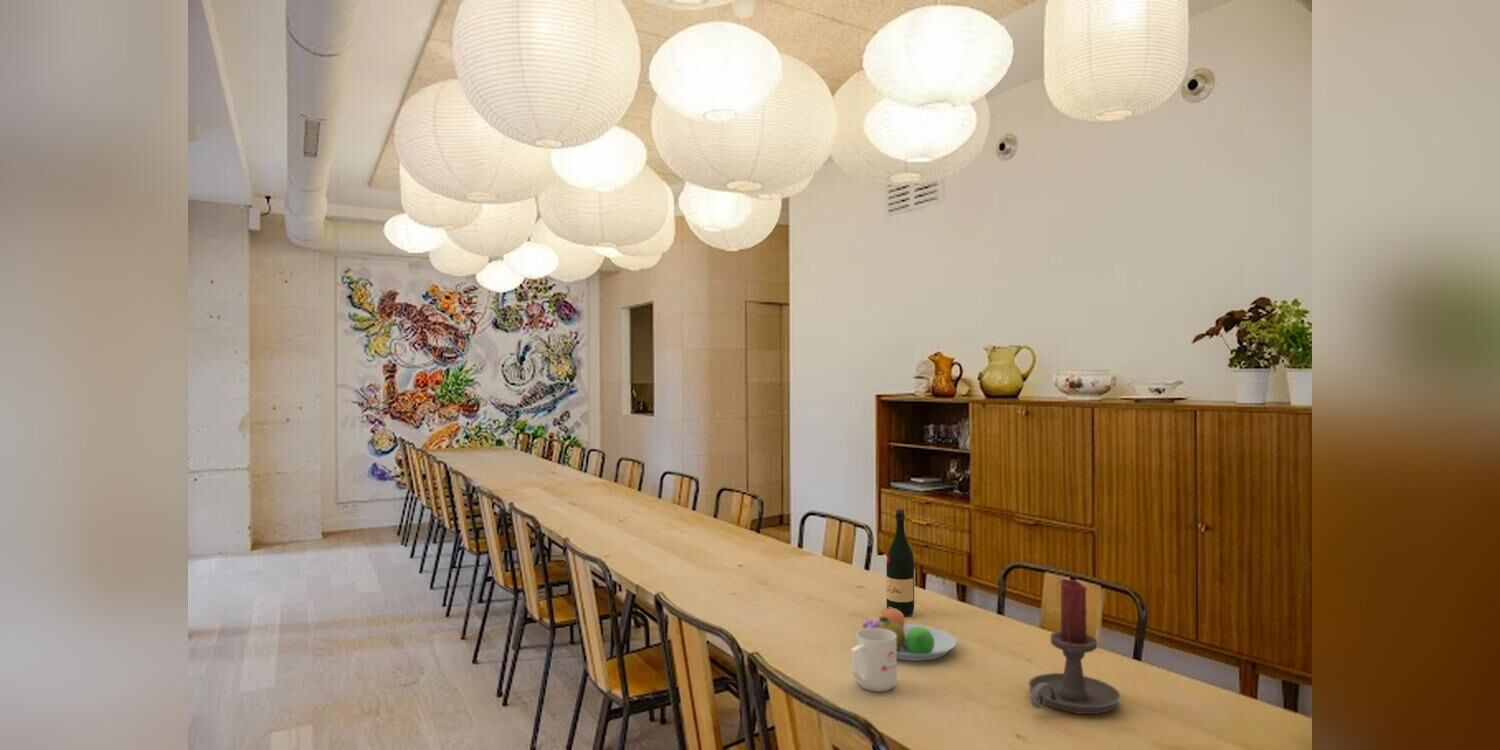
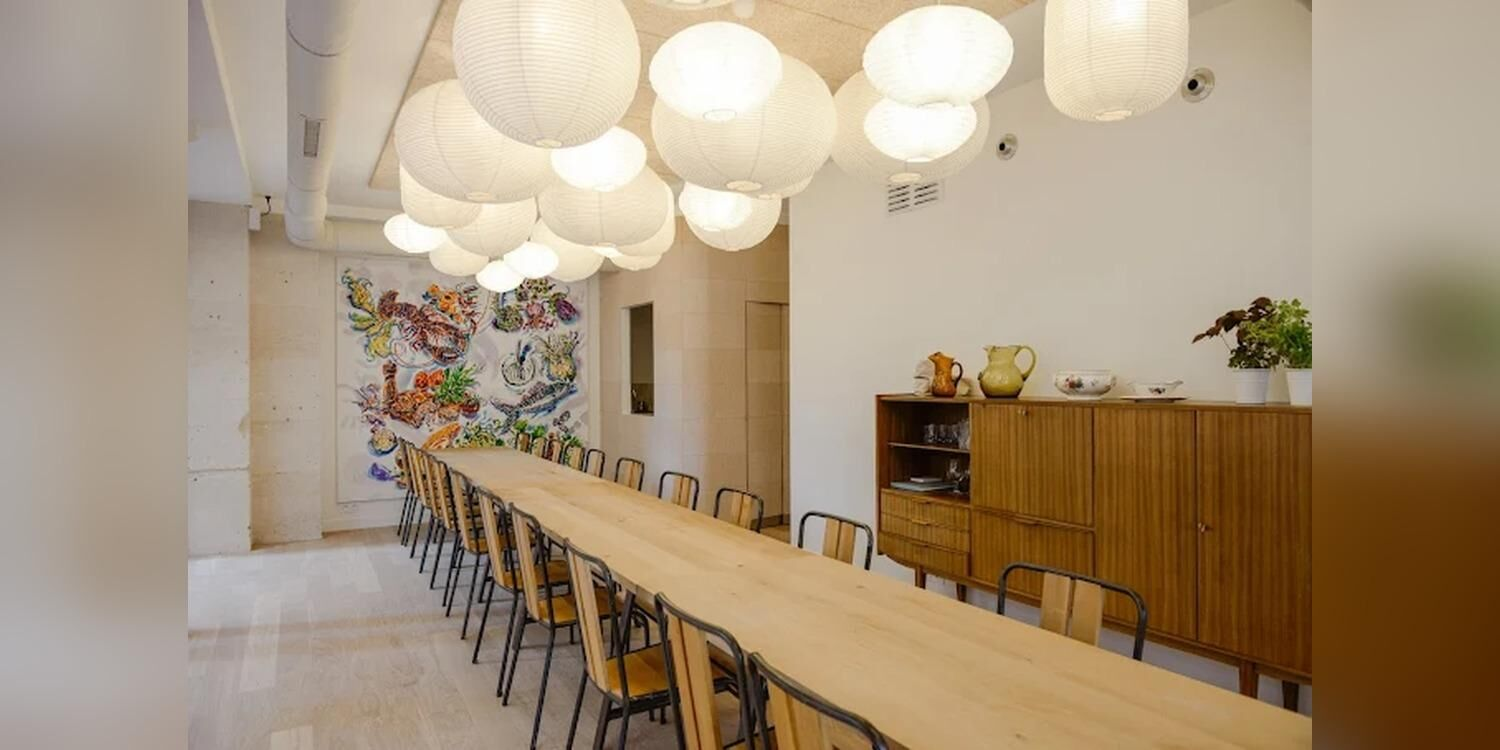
- wine bottle (900, 560)
- mug (871, 661)
- fruit bowl (908, 630)
- candle holder (1066, 642)
